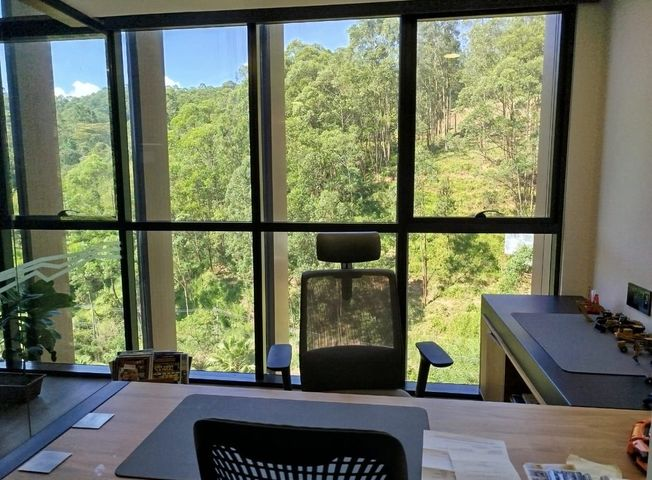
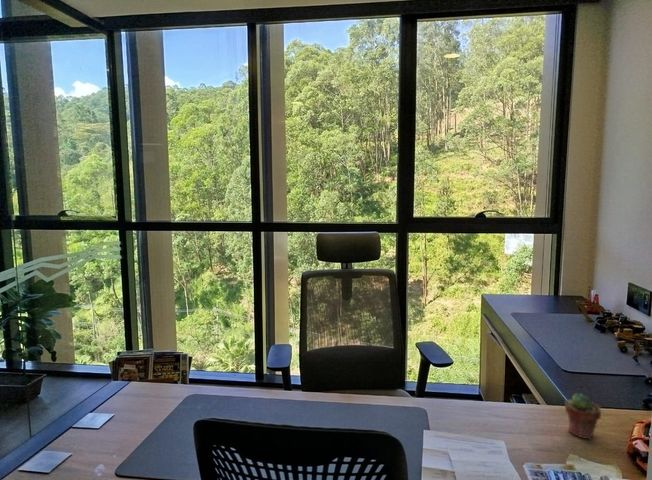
+ potted succulent (582, 413)
